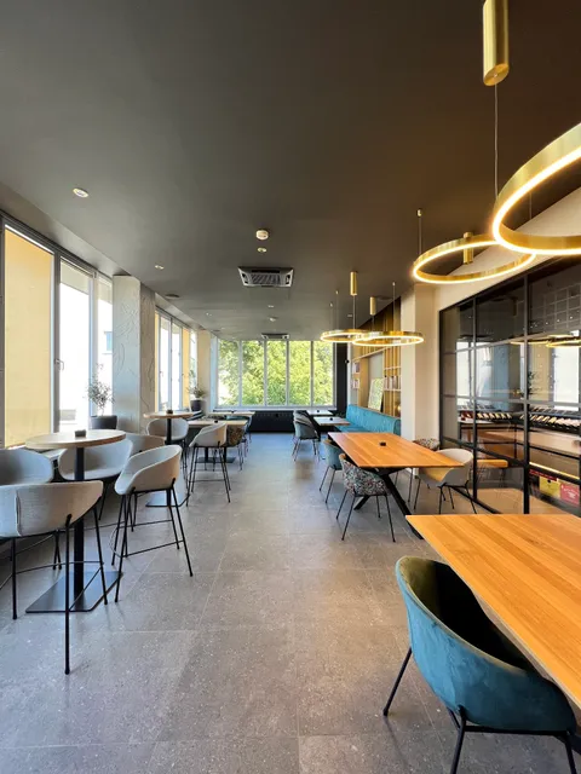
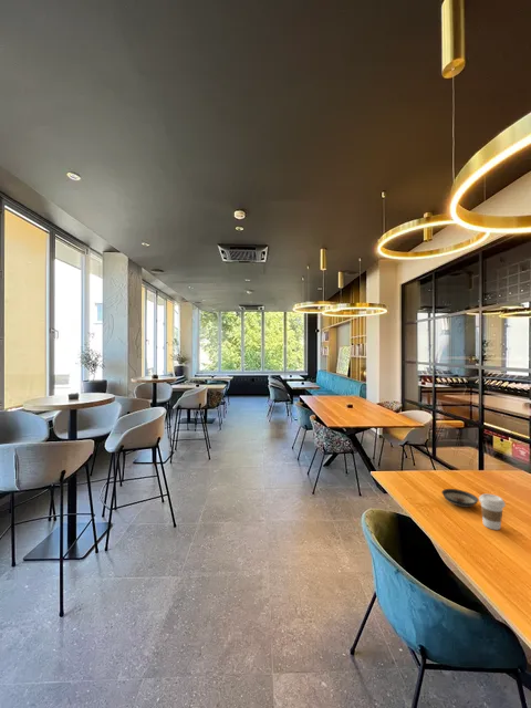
+ saucer (459, 499)
+ coffee cup (491, 511)
